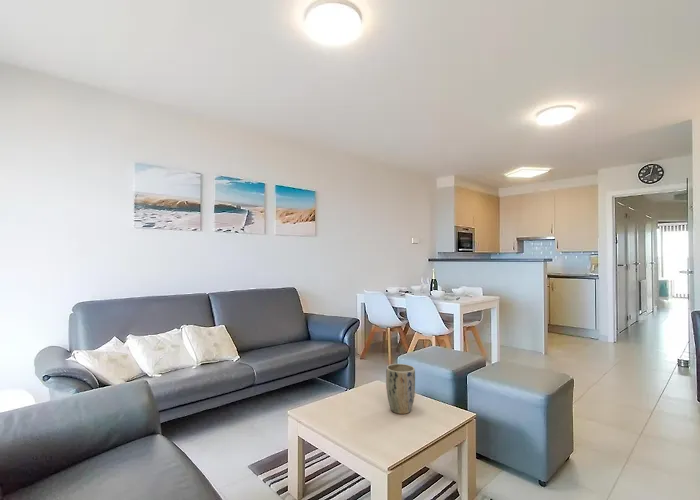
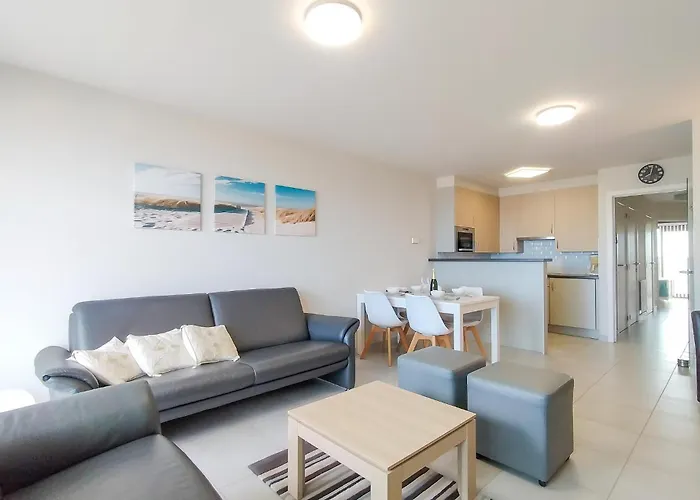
- plant pot (400, 388)
